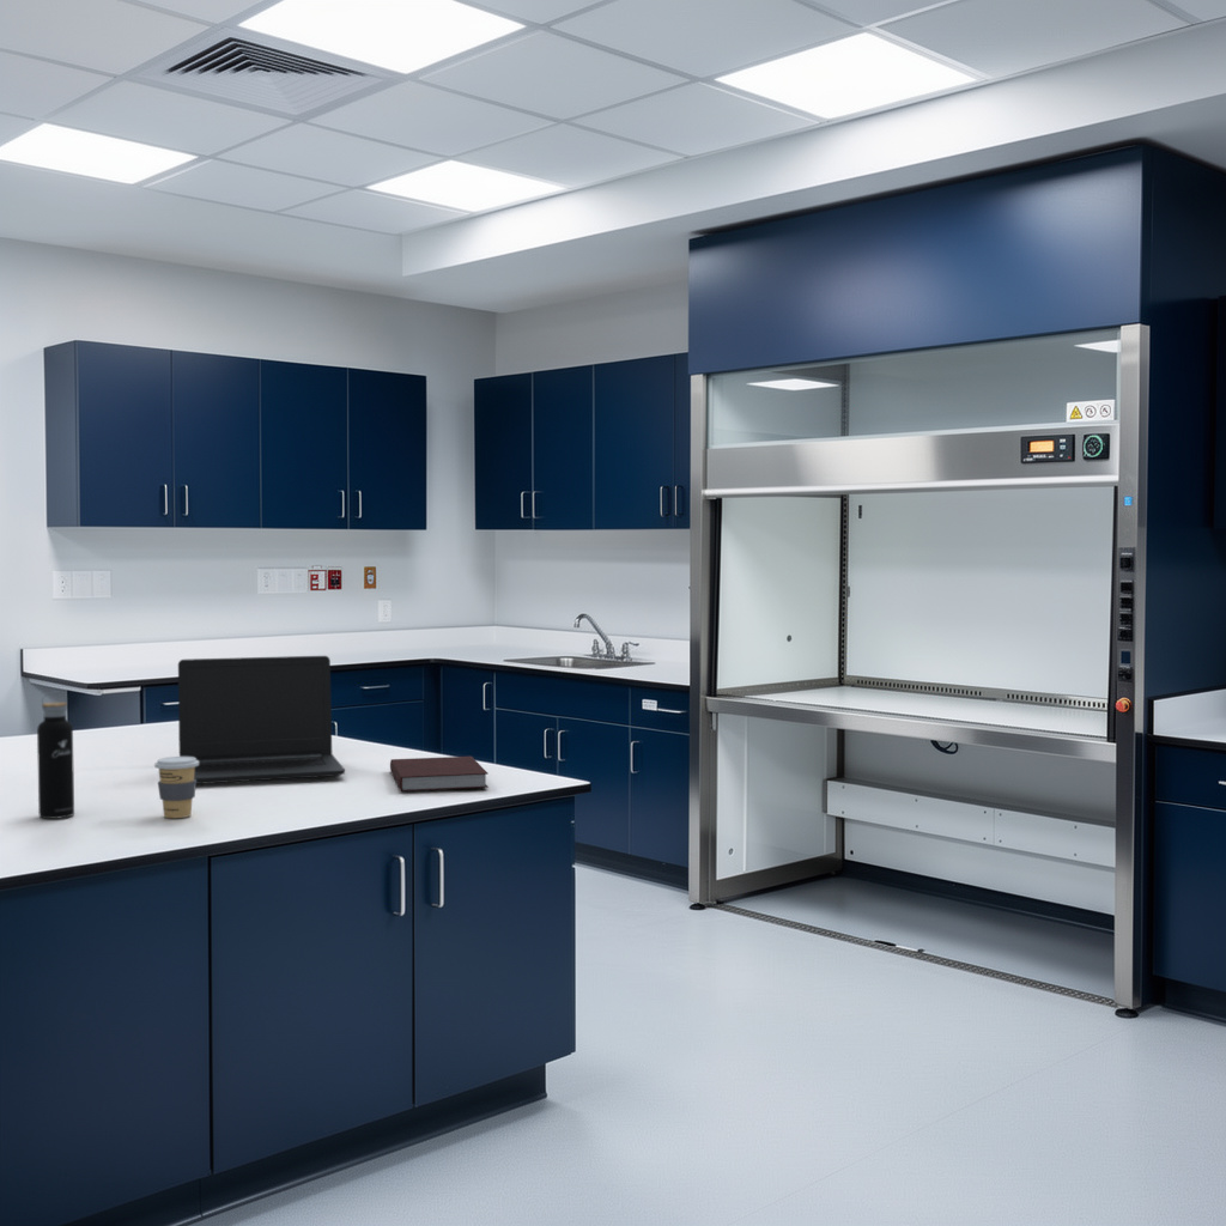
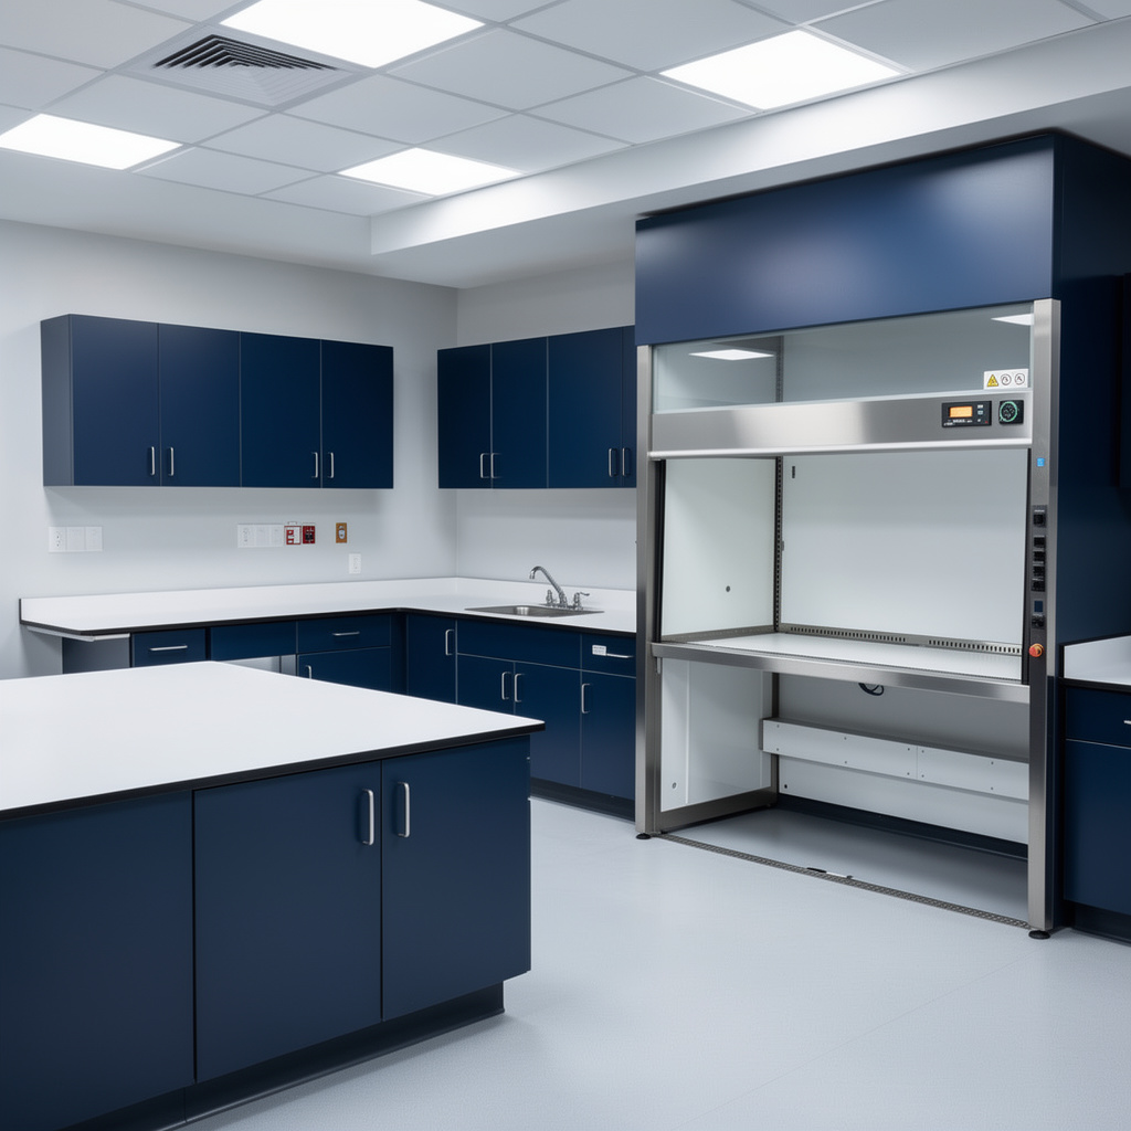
- water bottle (55, 753)
- coffee cup (177, 787)
- notebook (437, 772)
- laptop (259, 716)
